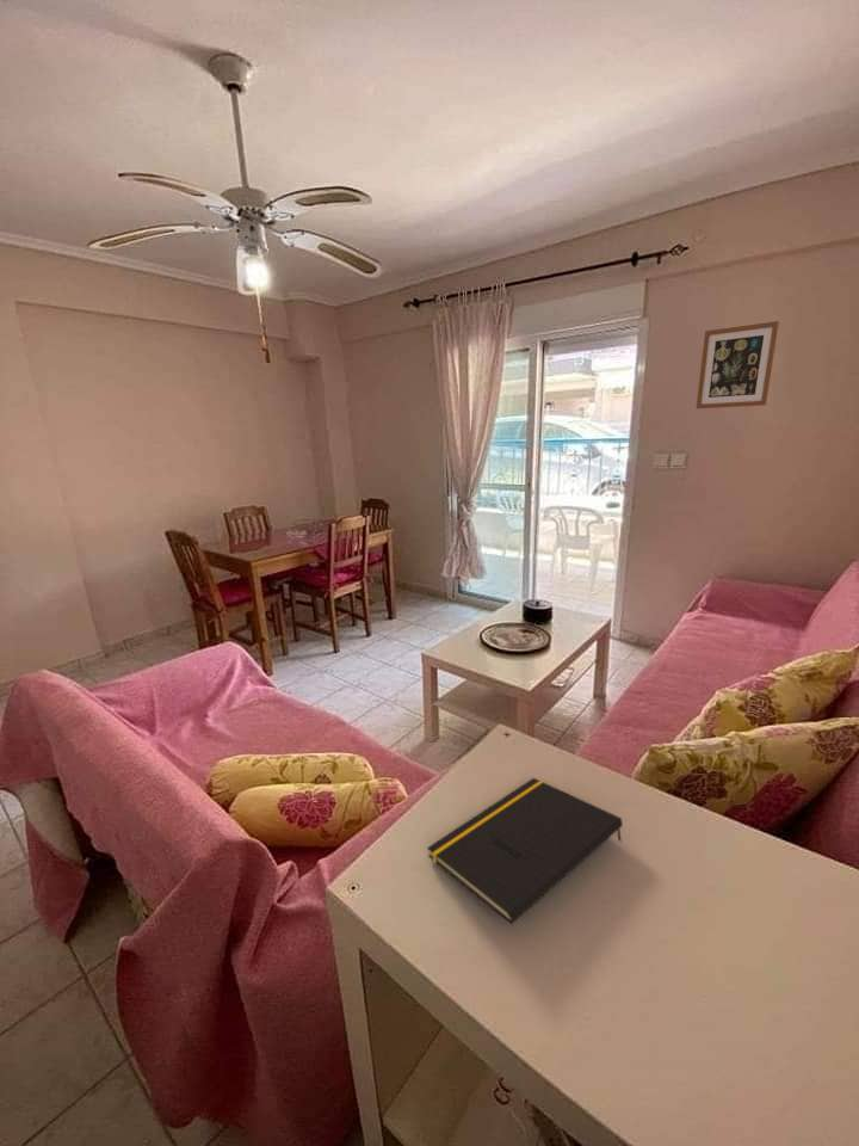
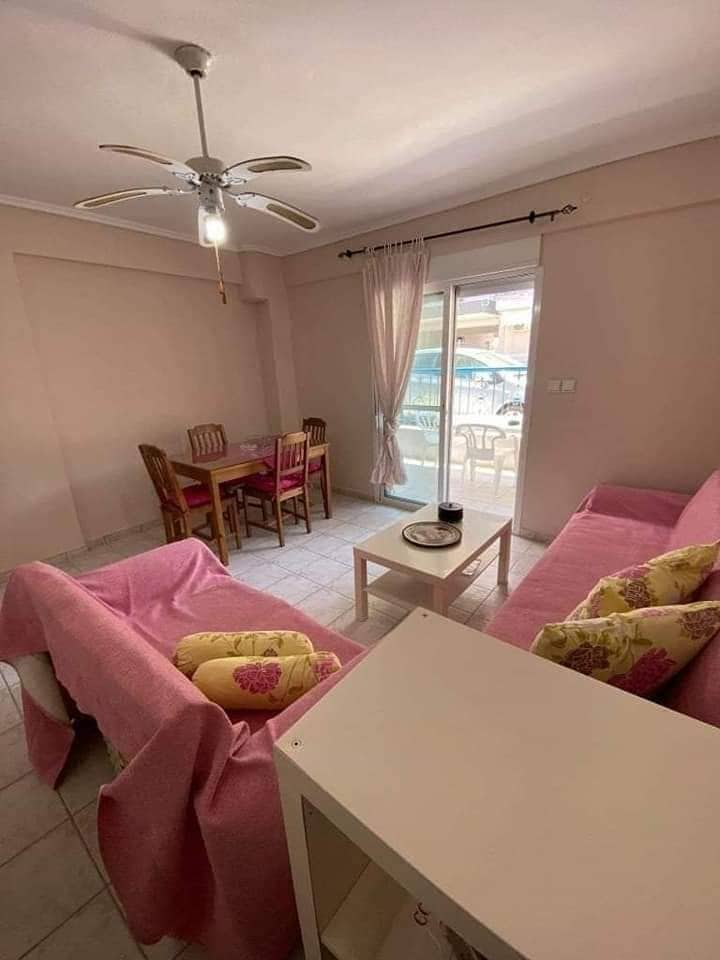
- notepad (524, 837)
- wall art (735, 366)
